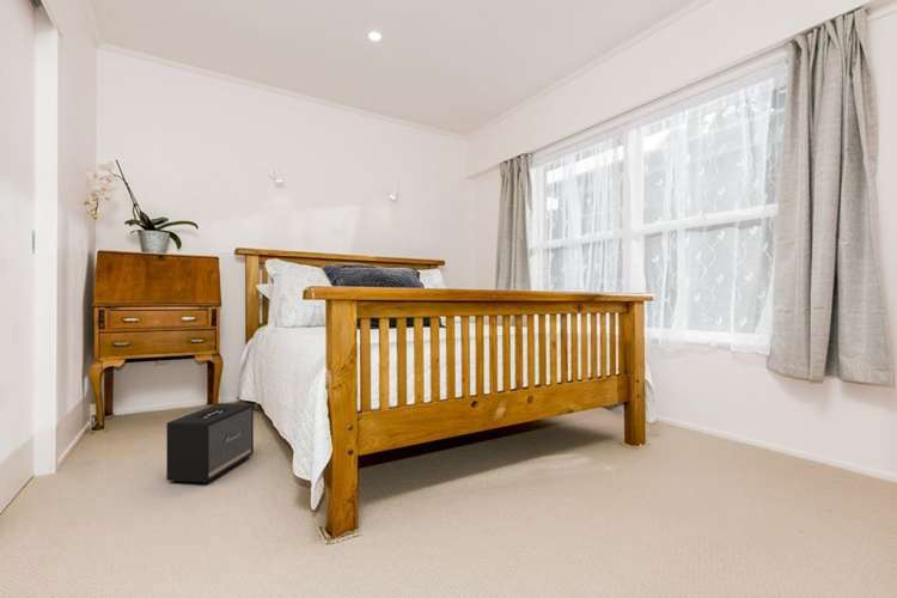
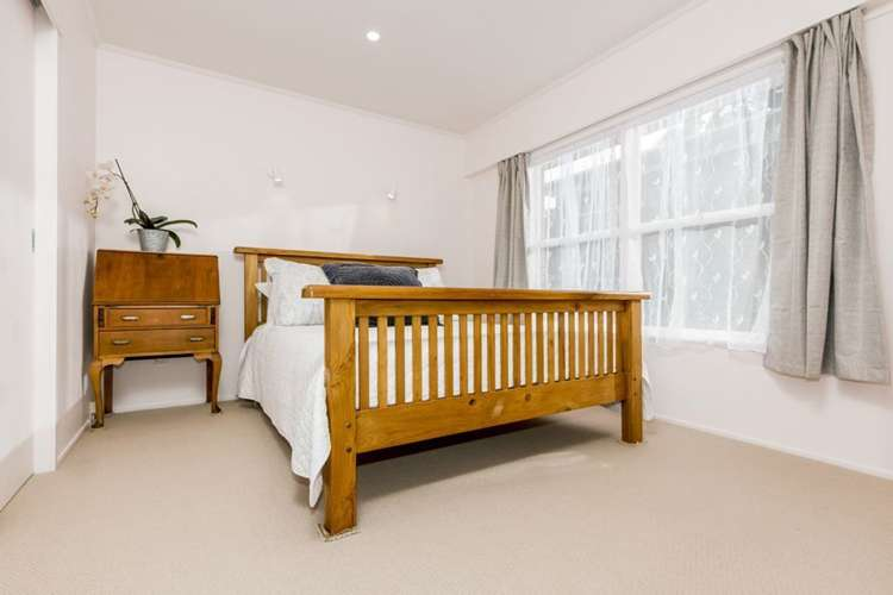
- speaker (213, 440)
